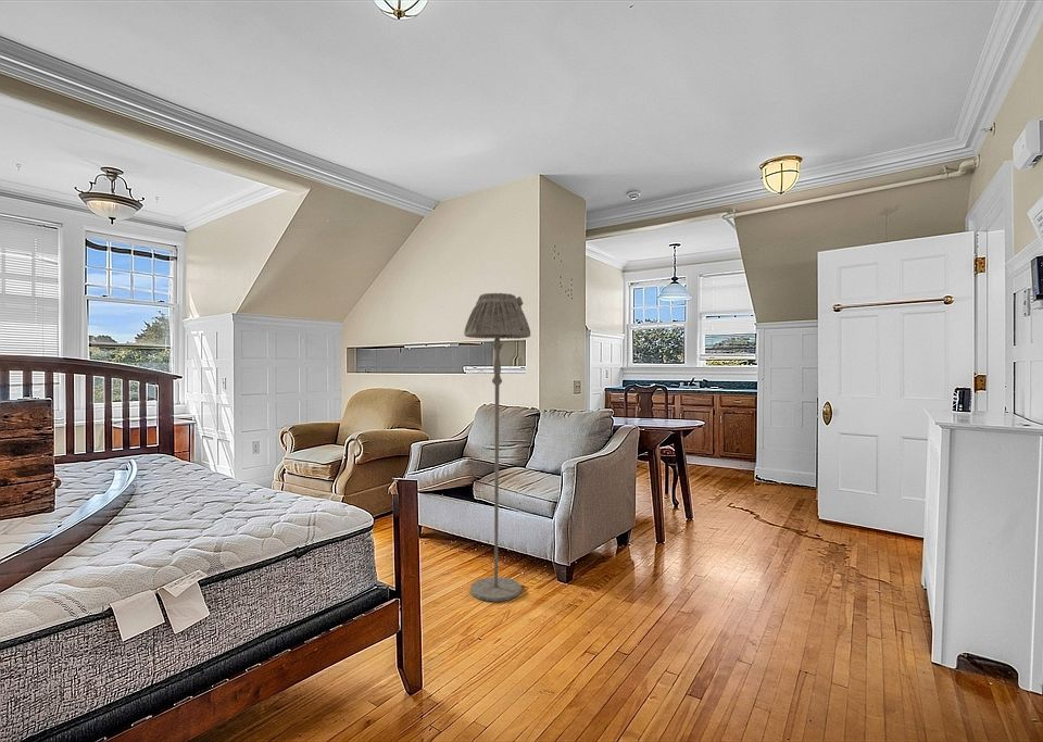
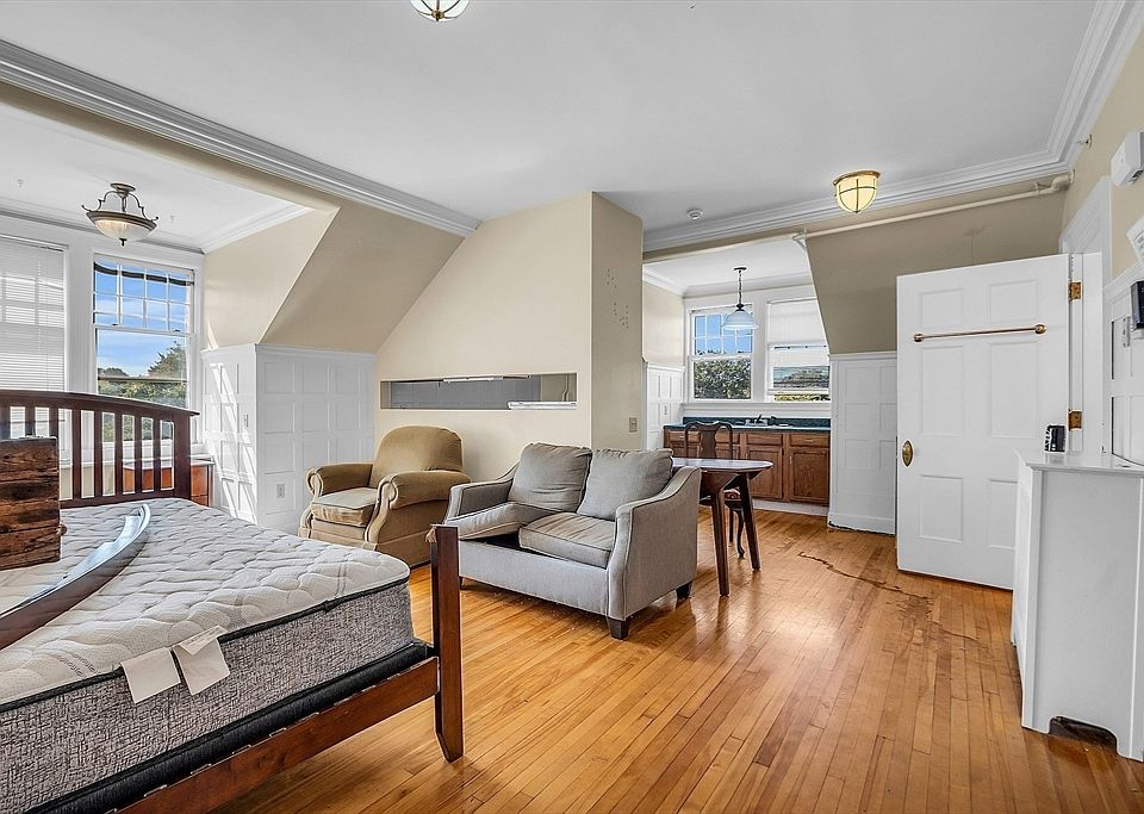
- floor lamp (497, 442)
